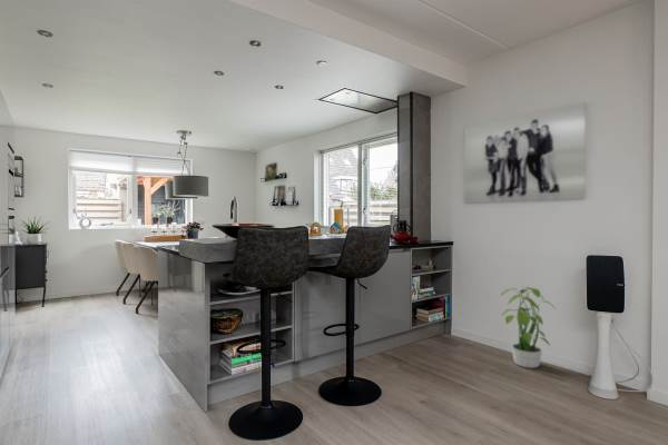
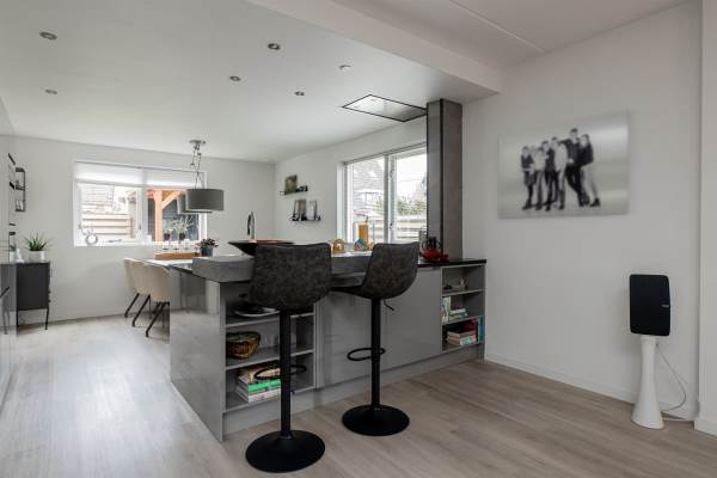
- potted plant (520, 324)
